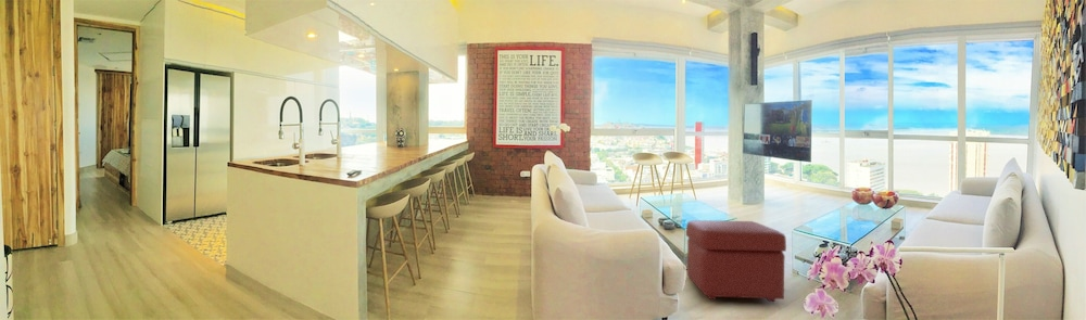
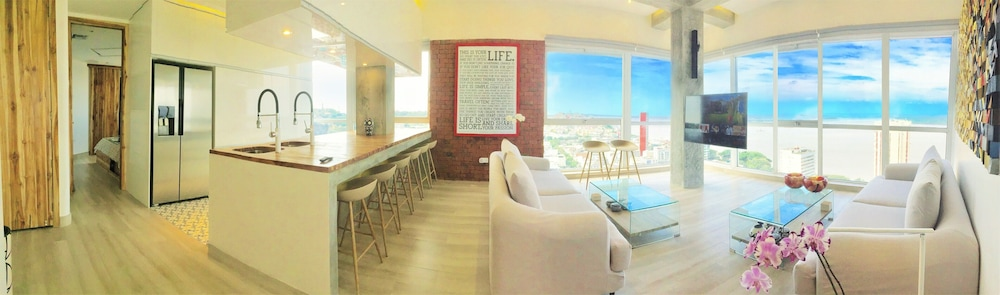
- ottoman (731, 258)
